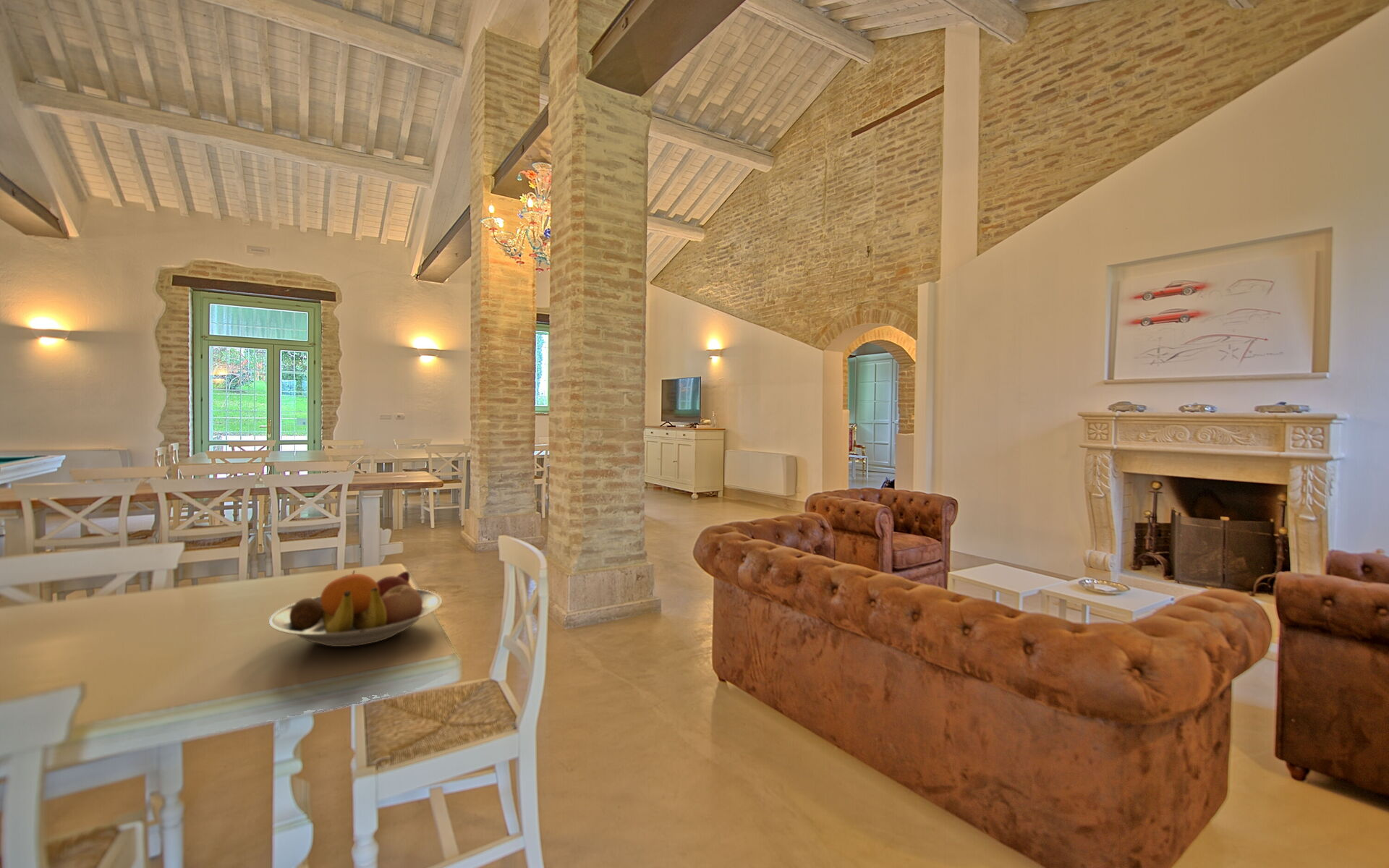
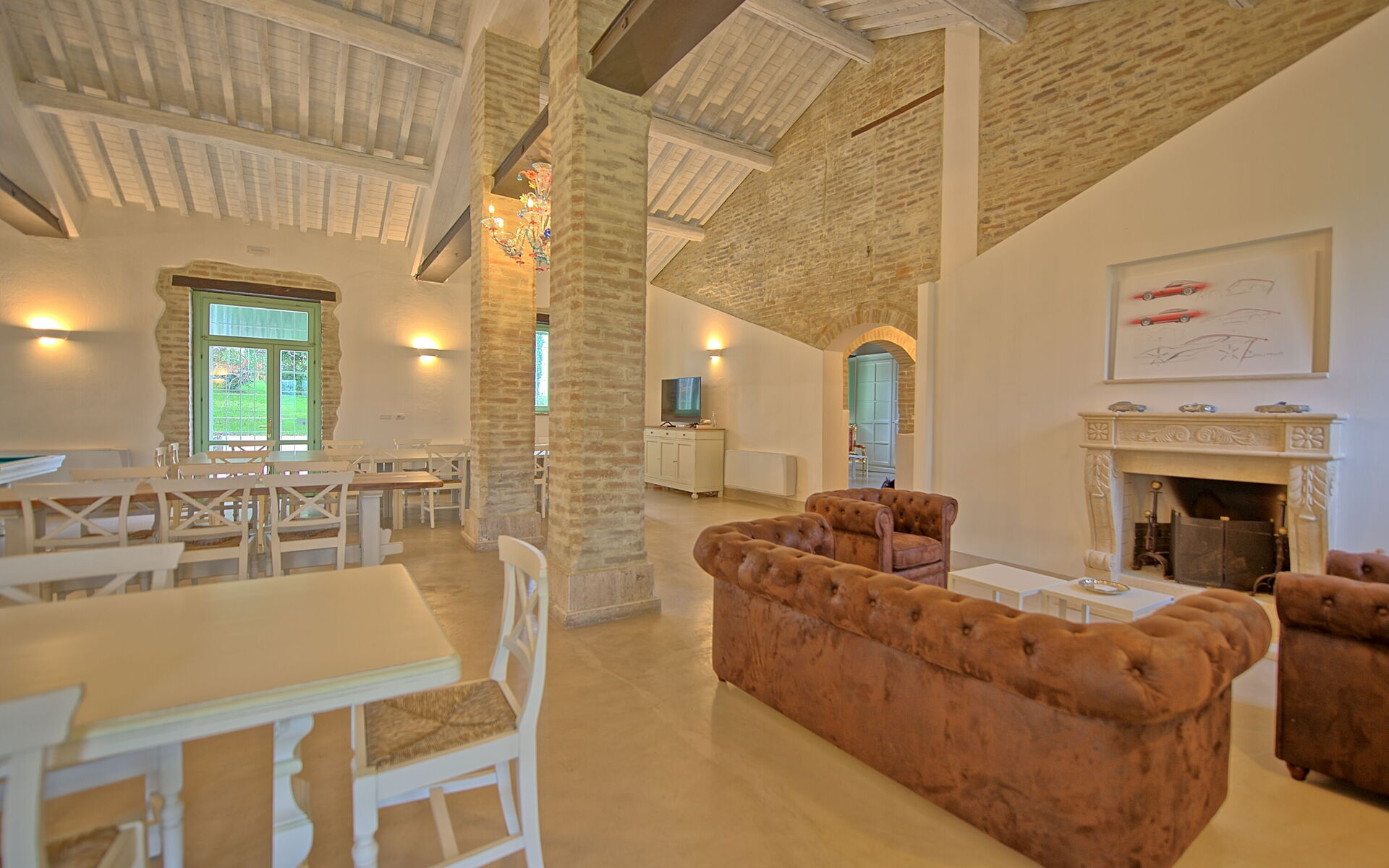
- fruit bowl (360, 602)
